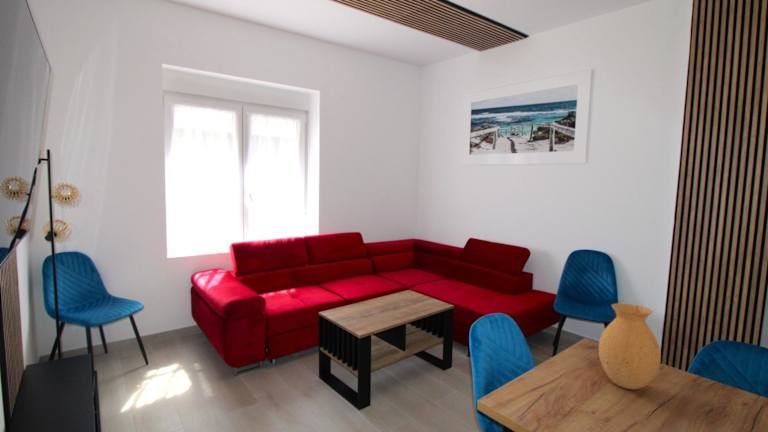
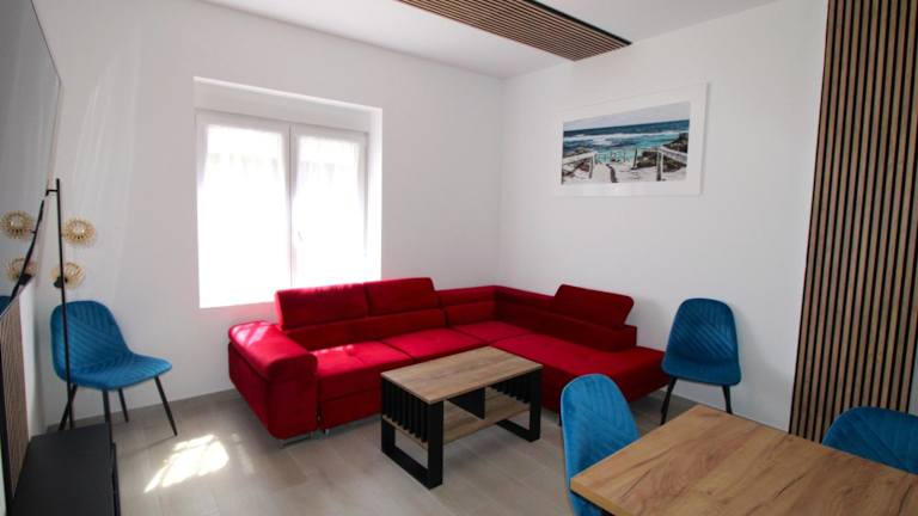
- vase (628, 346)
